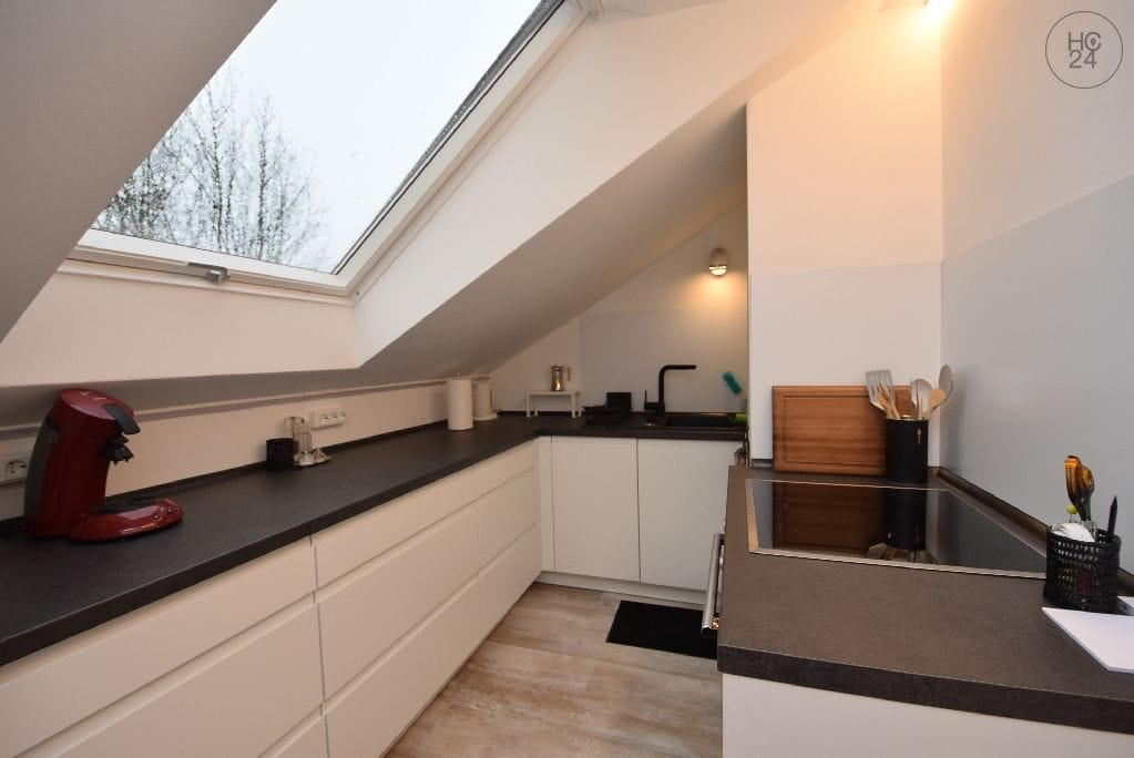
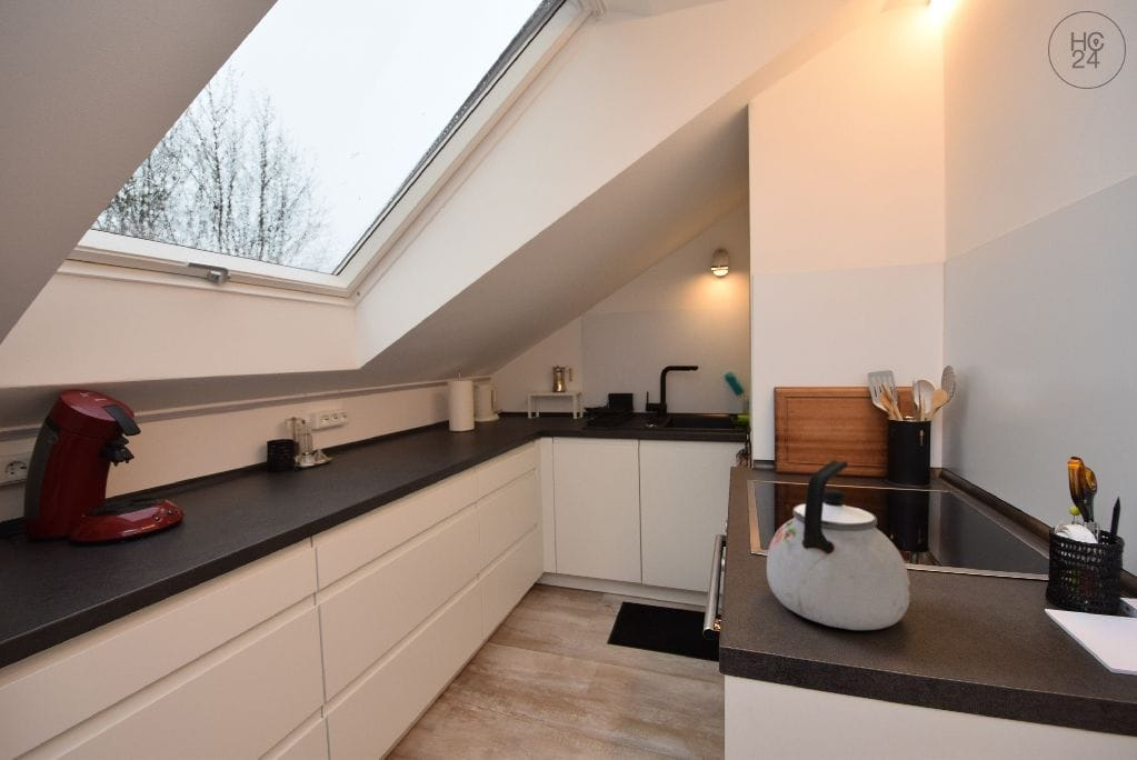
+ kettle (834, 534)
